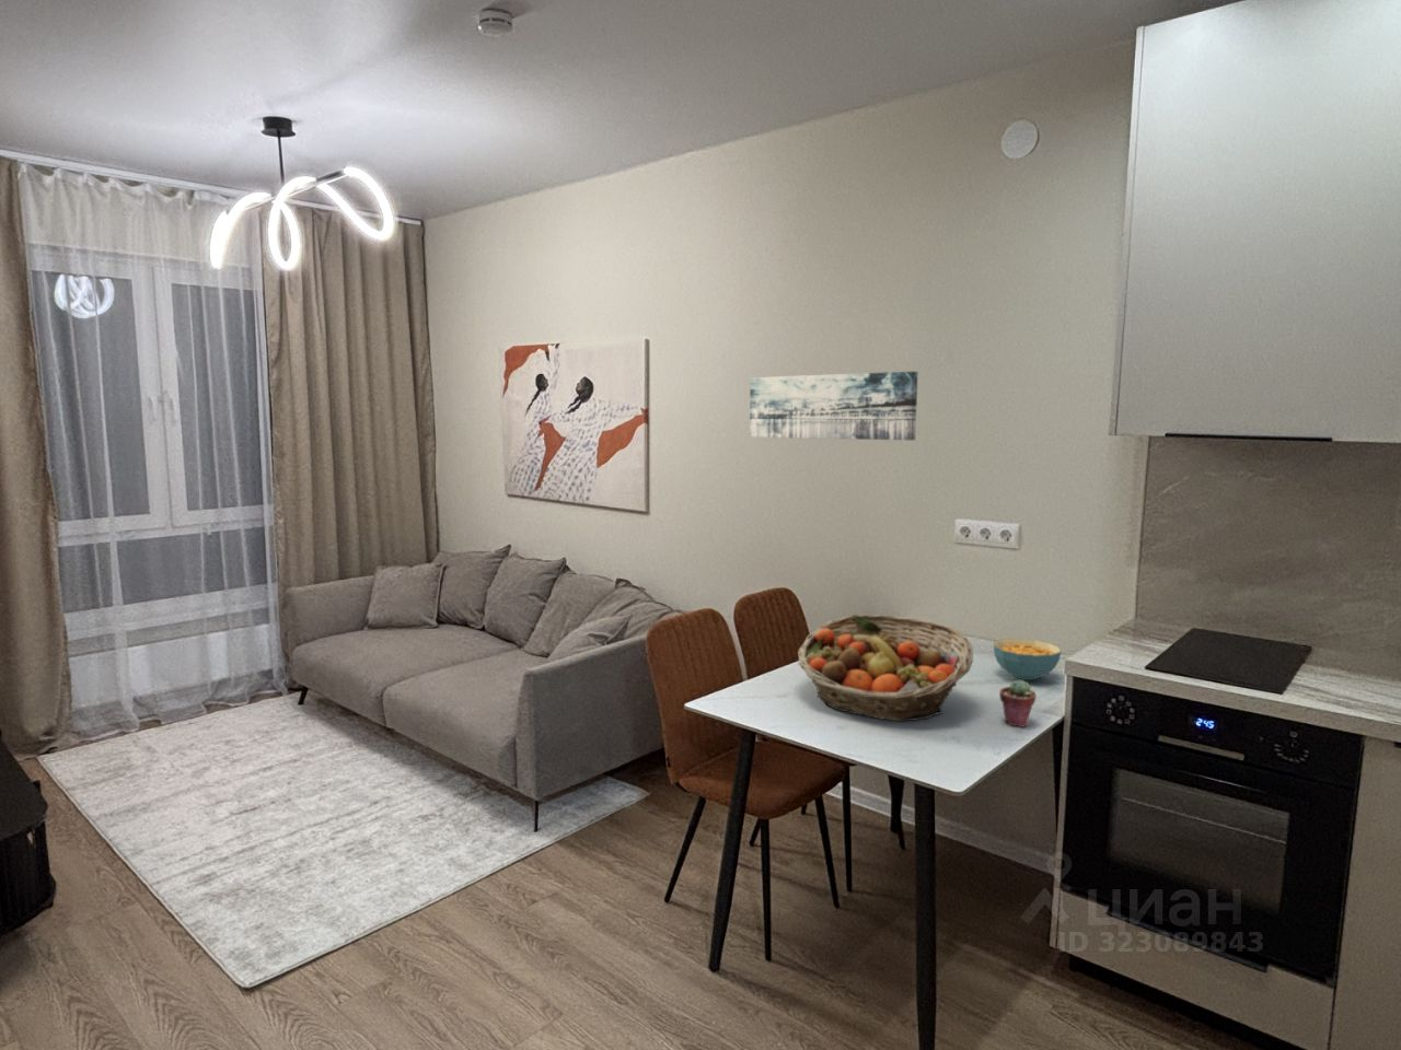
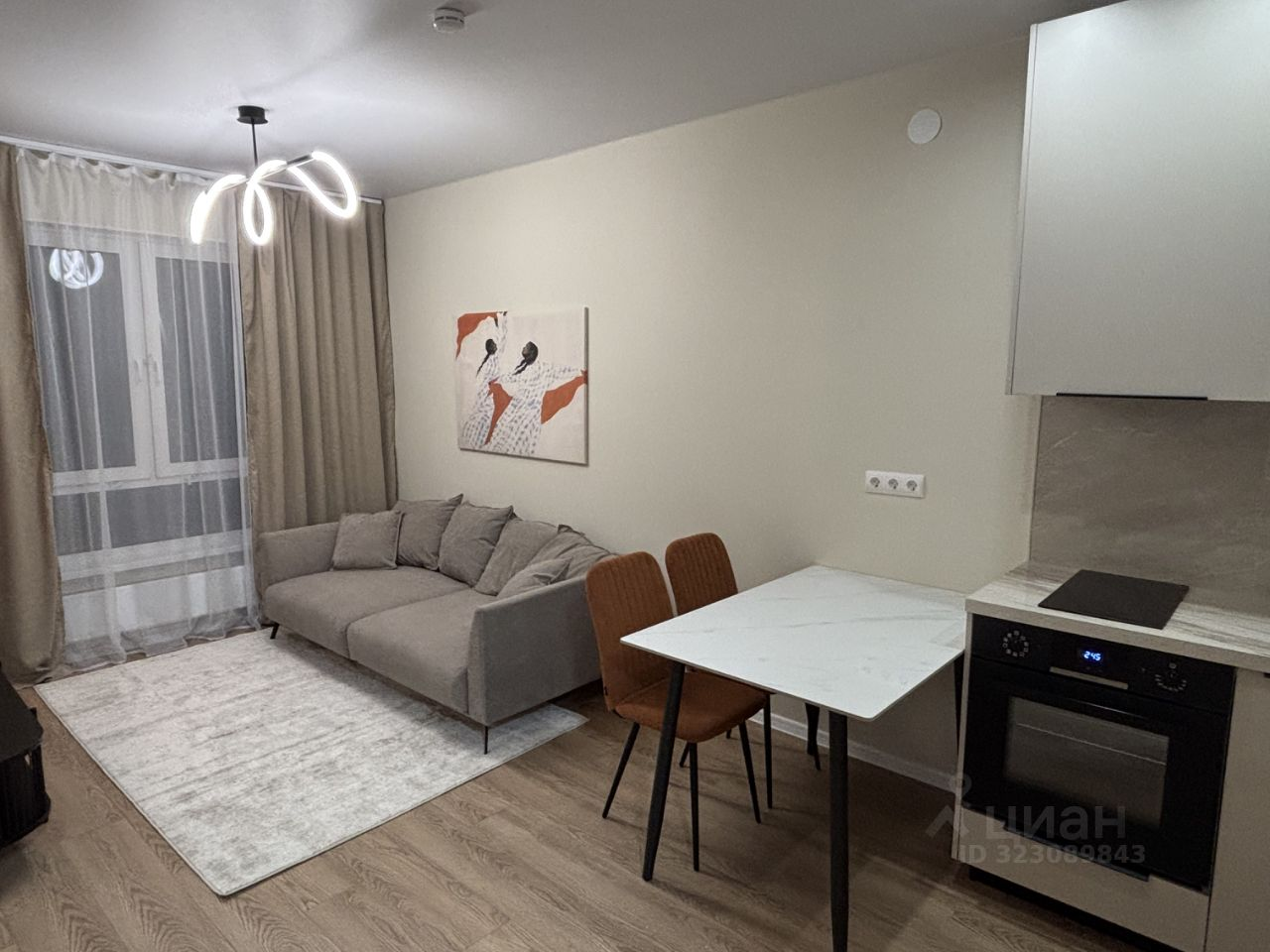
- fruit basket (883, 665)
- wall art (827, 406)
- cereal bowl (1026, 662)
- potted succulent (1017, 701)
